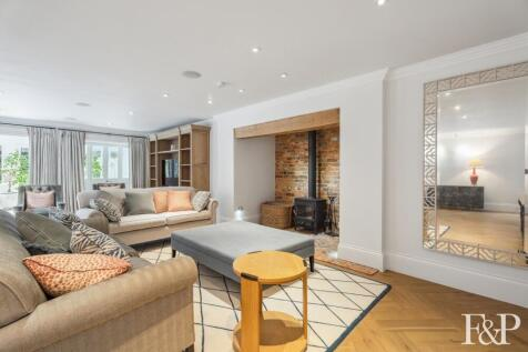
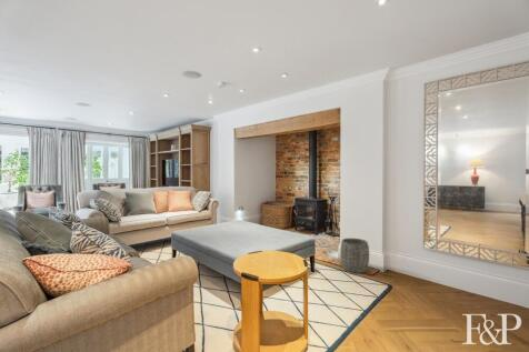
+ woven basket (355, 254)
